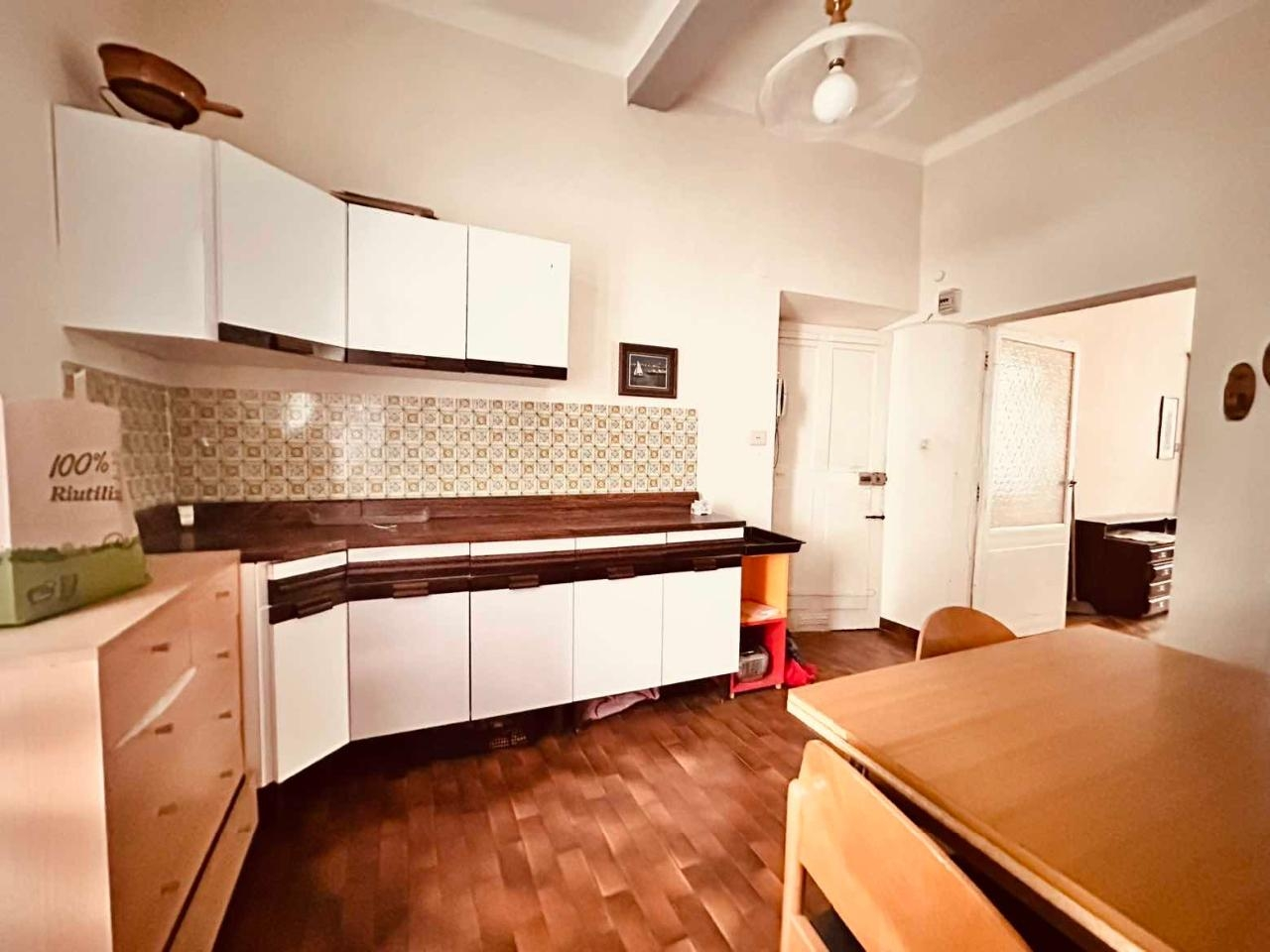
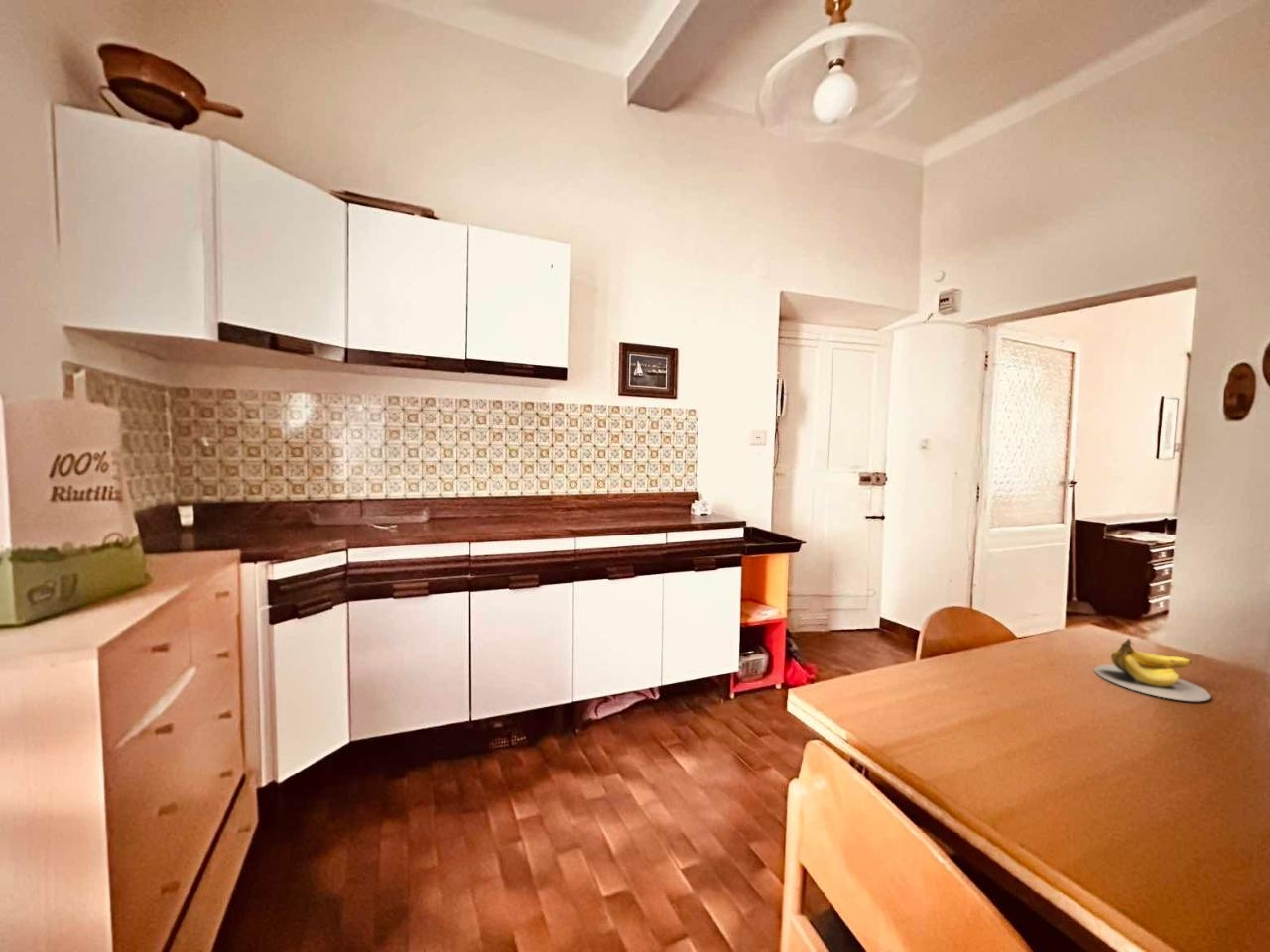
+ banana (1151, 661)
